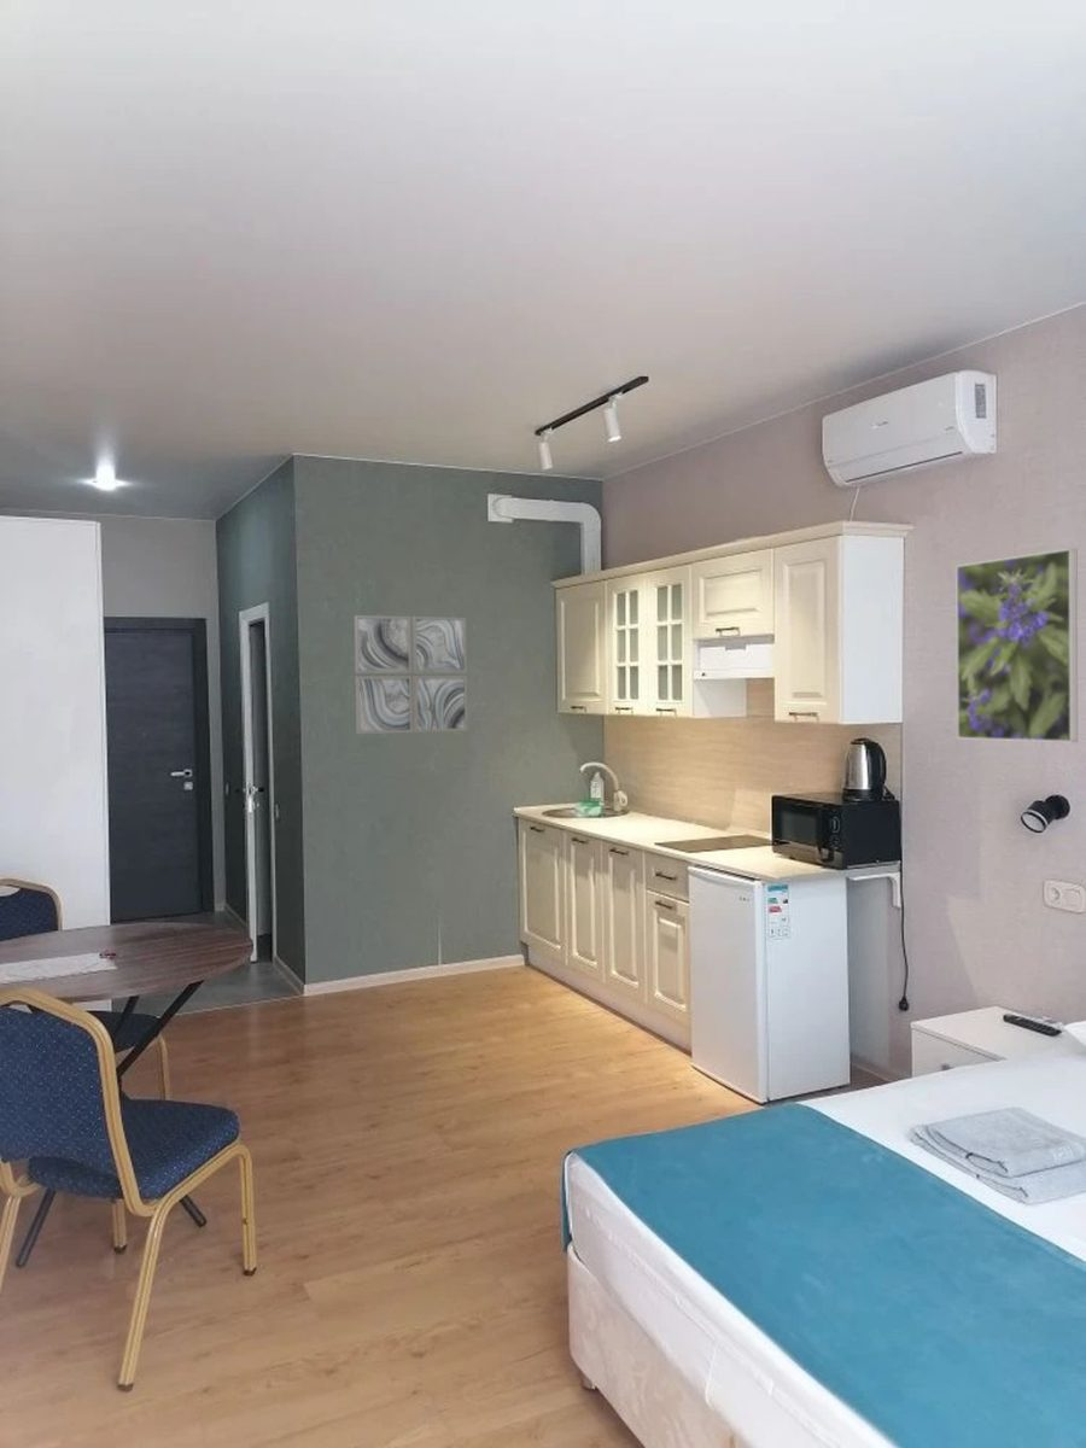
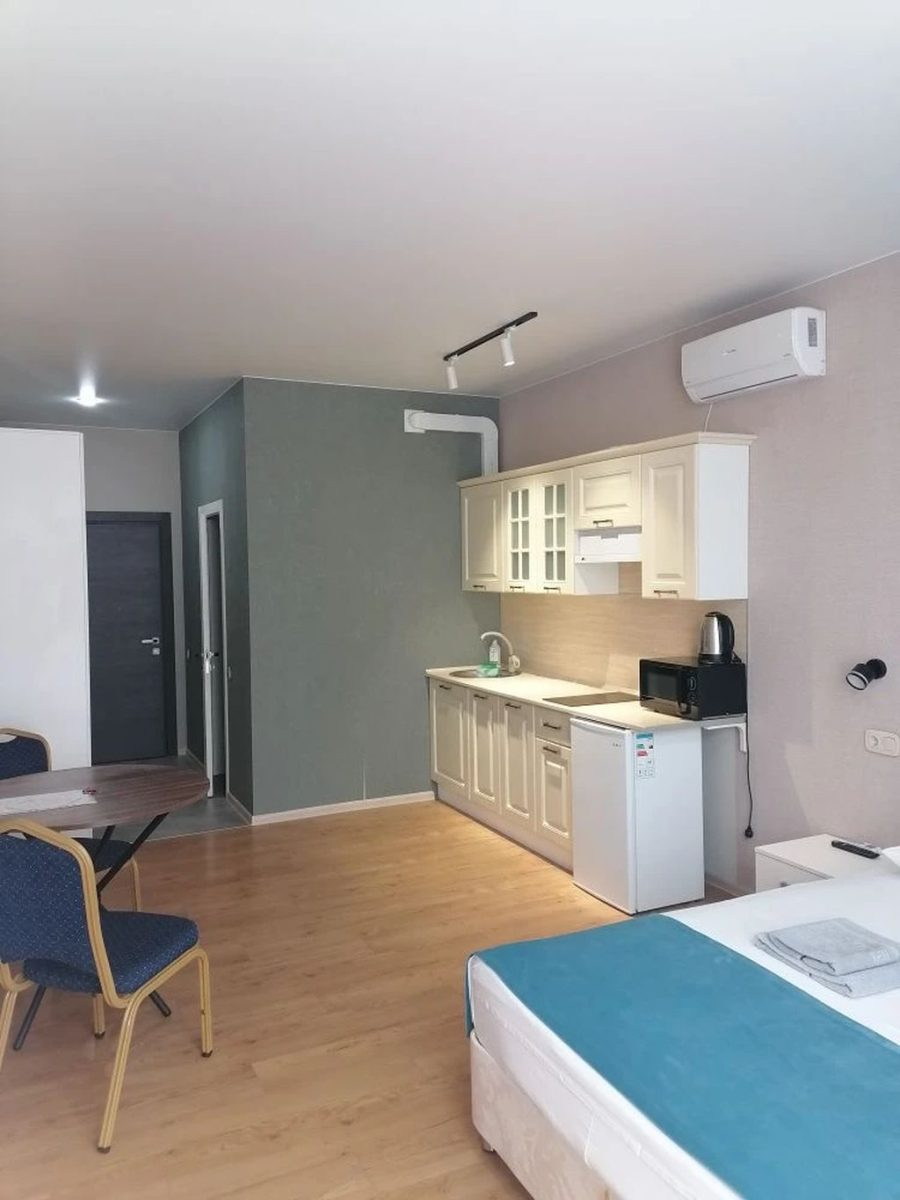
- wall art (413, 676)
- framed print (1014, 648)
